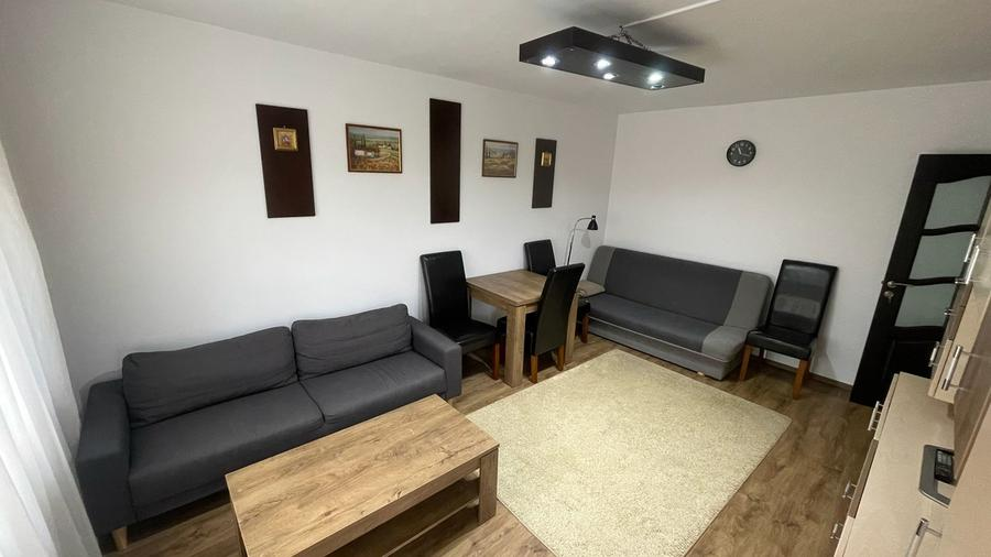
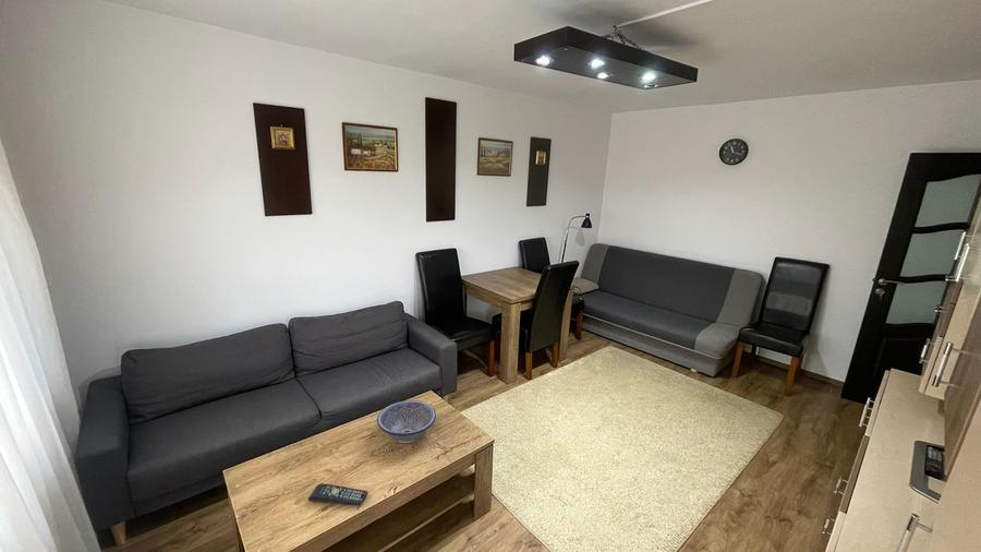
+ remote control (338, 494)
+ decorative bowl (407, 425)
